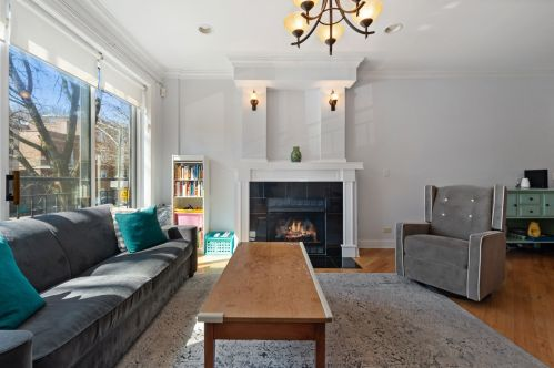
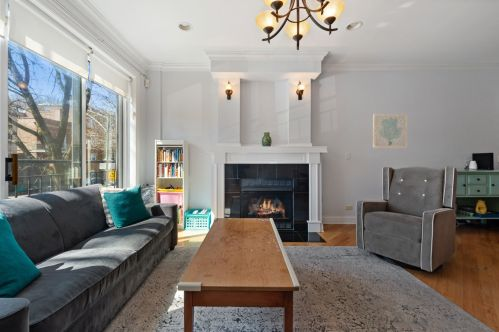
+ wall art (390, 131)
